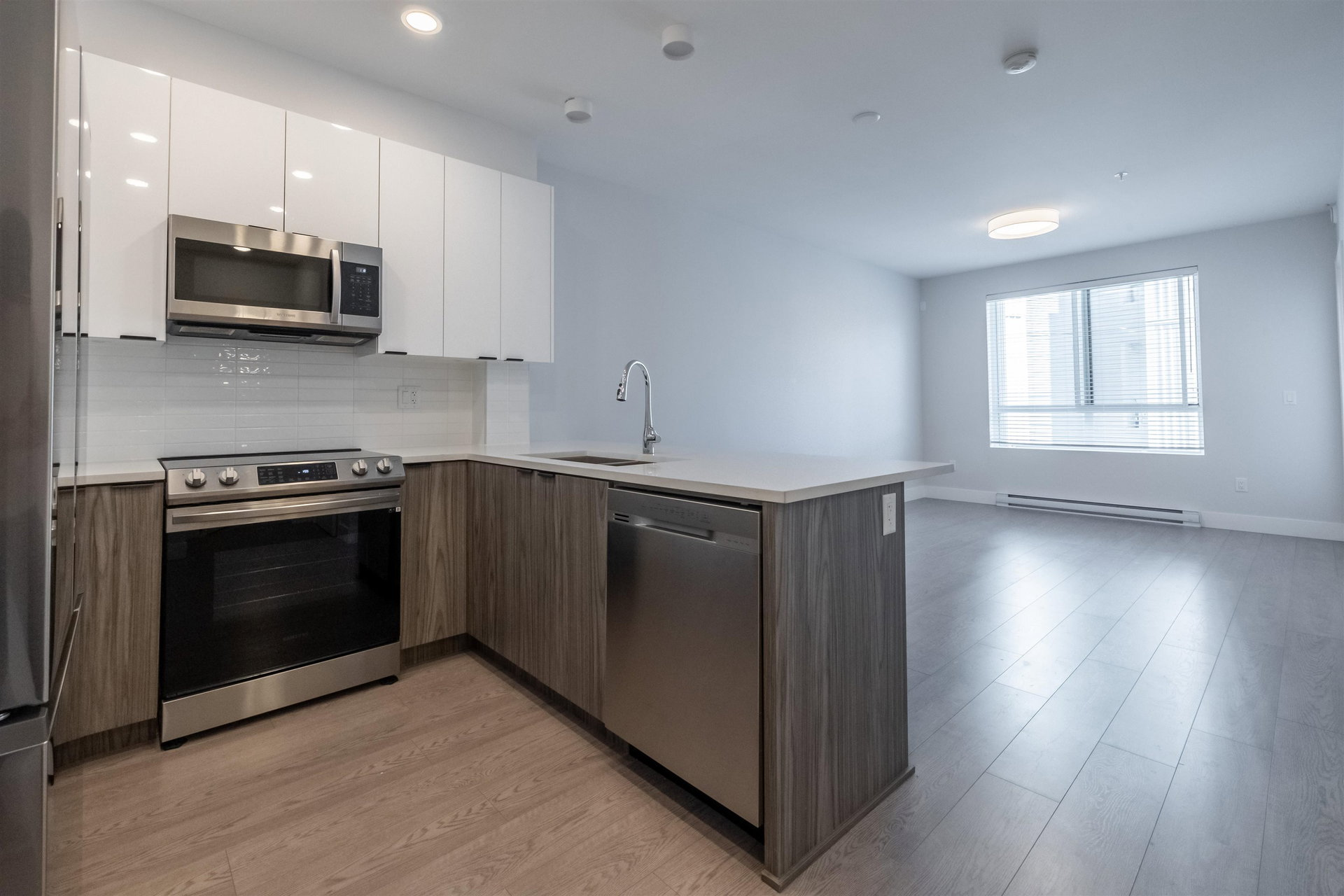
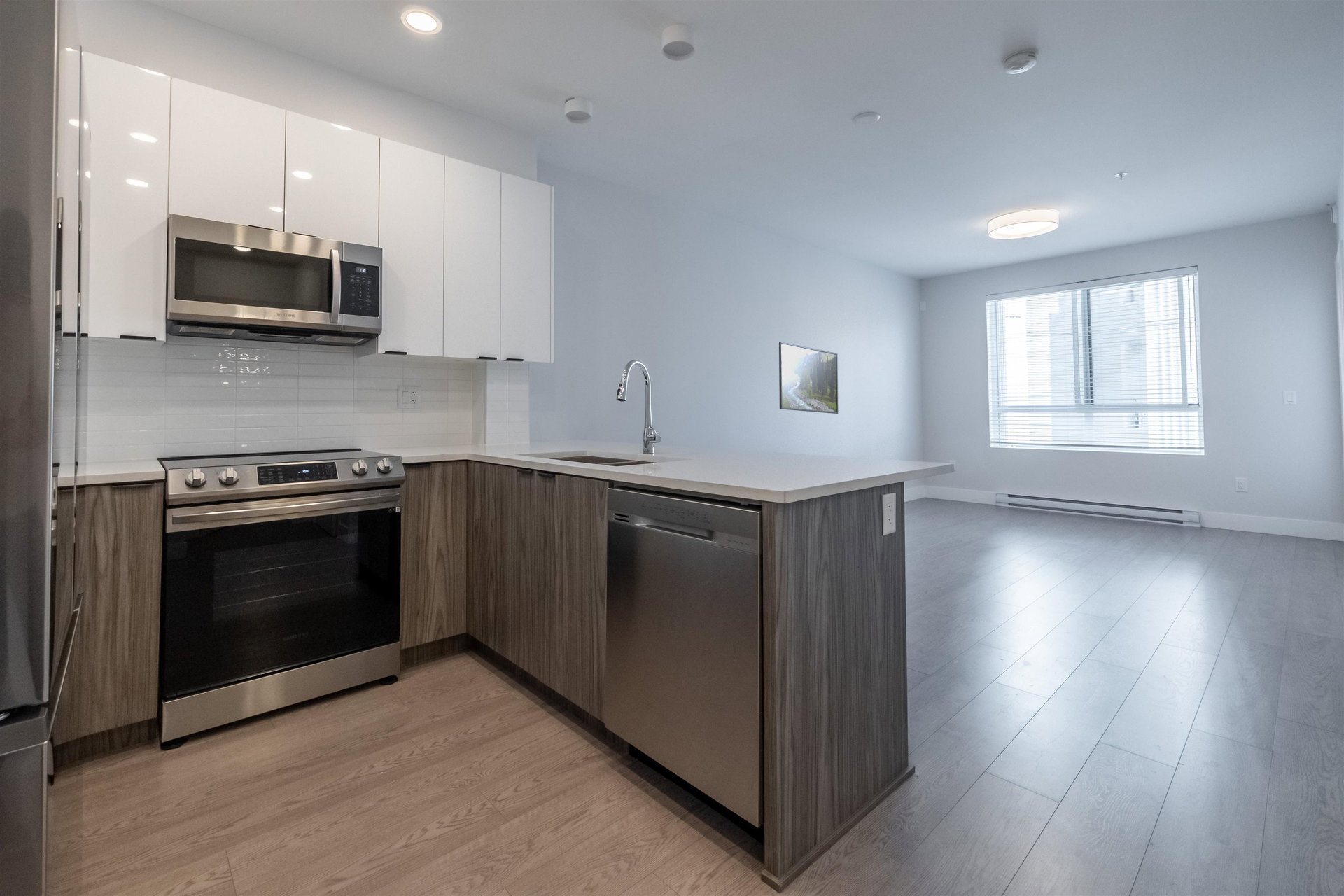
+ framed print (810, 379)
